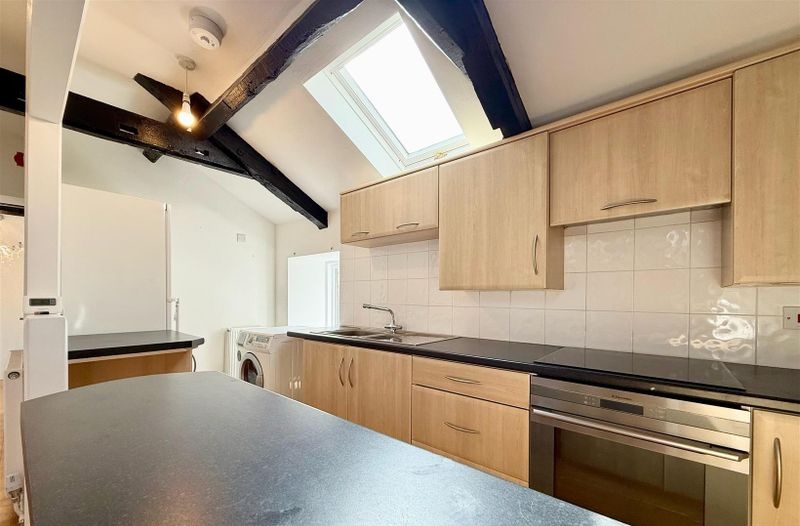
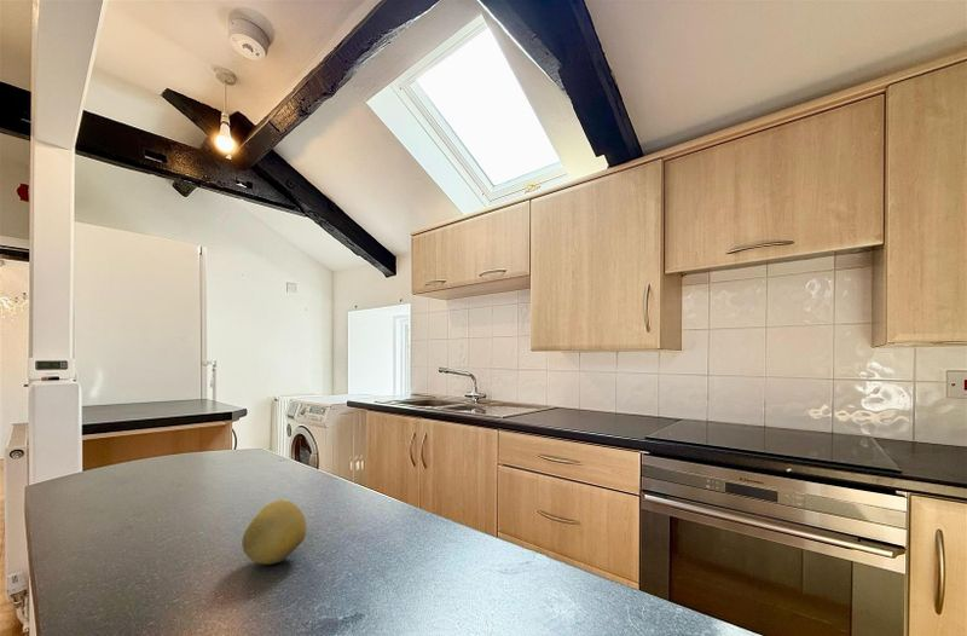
+ fruit (274, 531)
